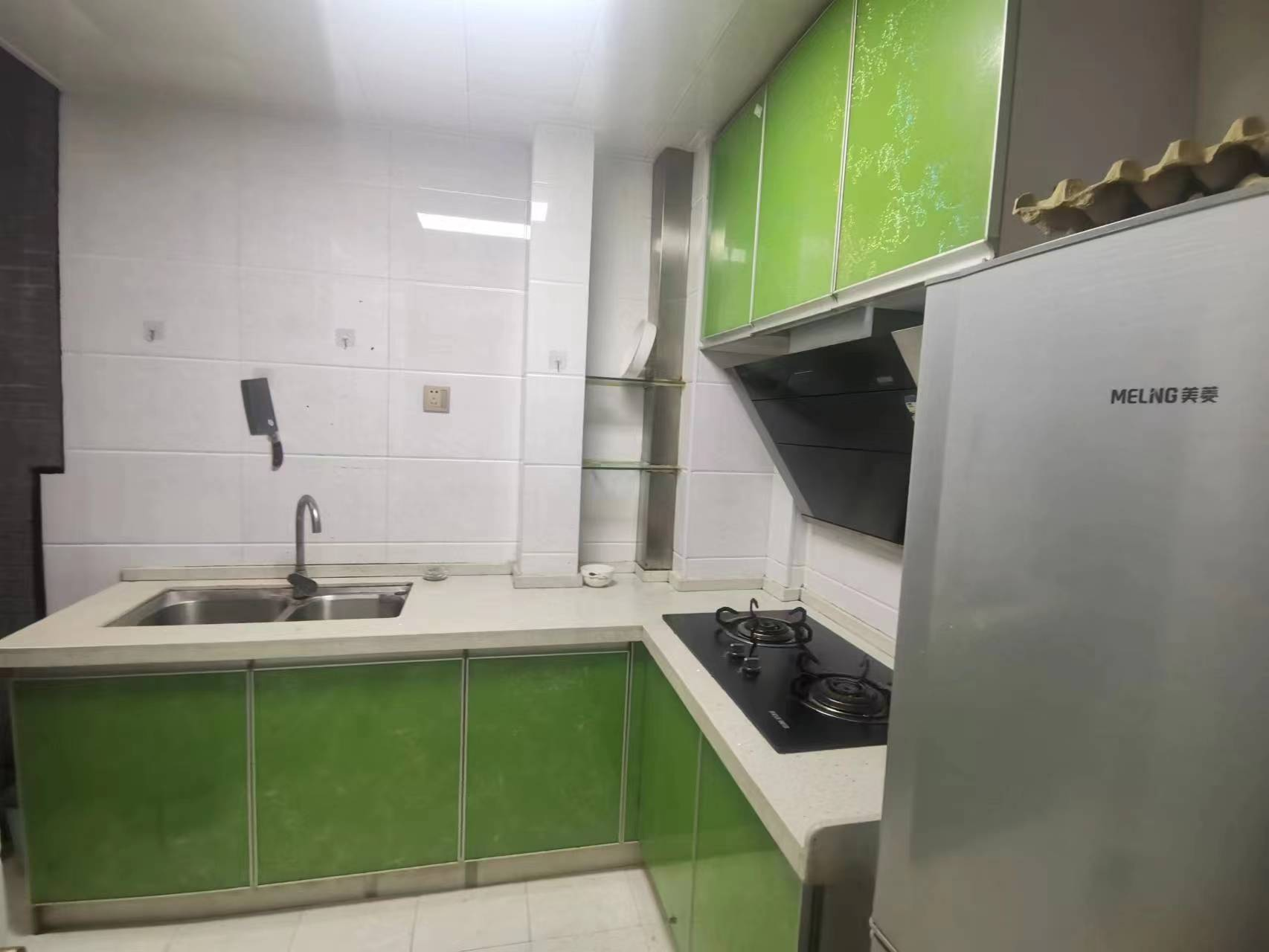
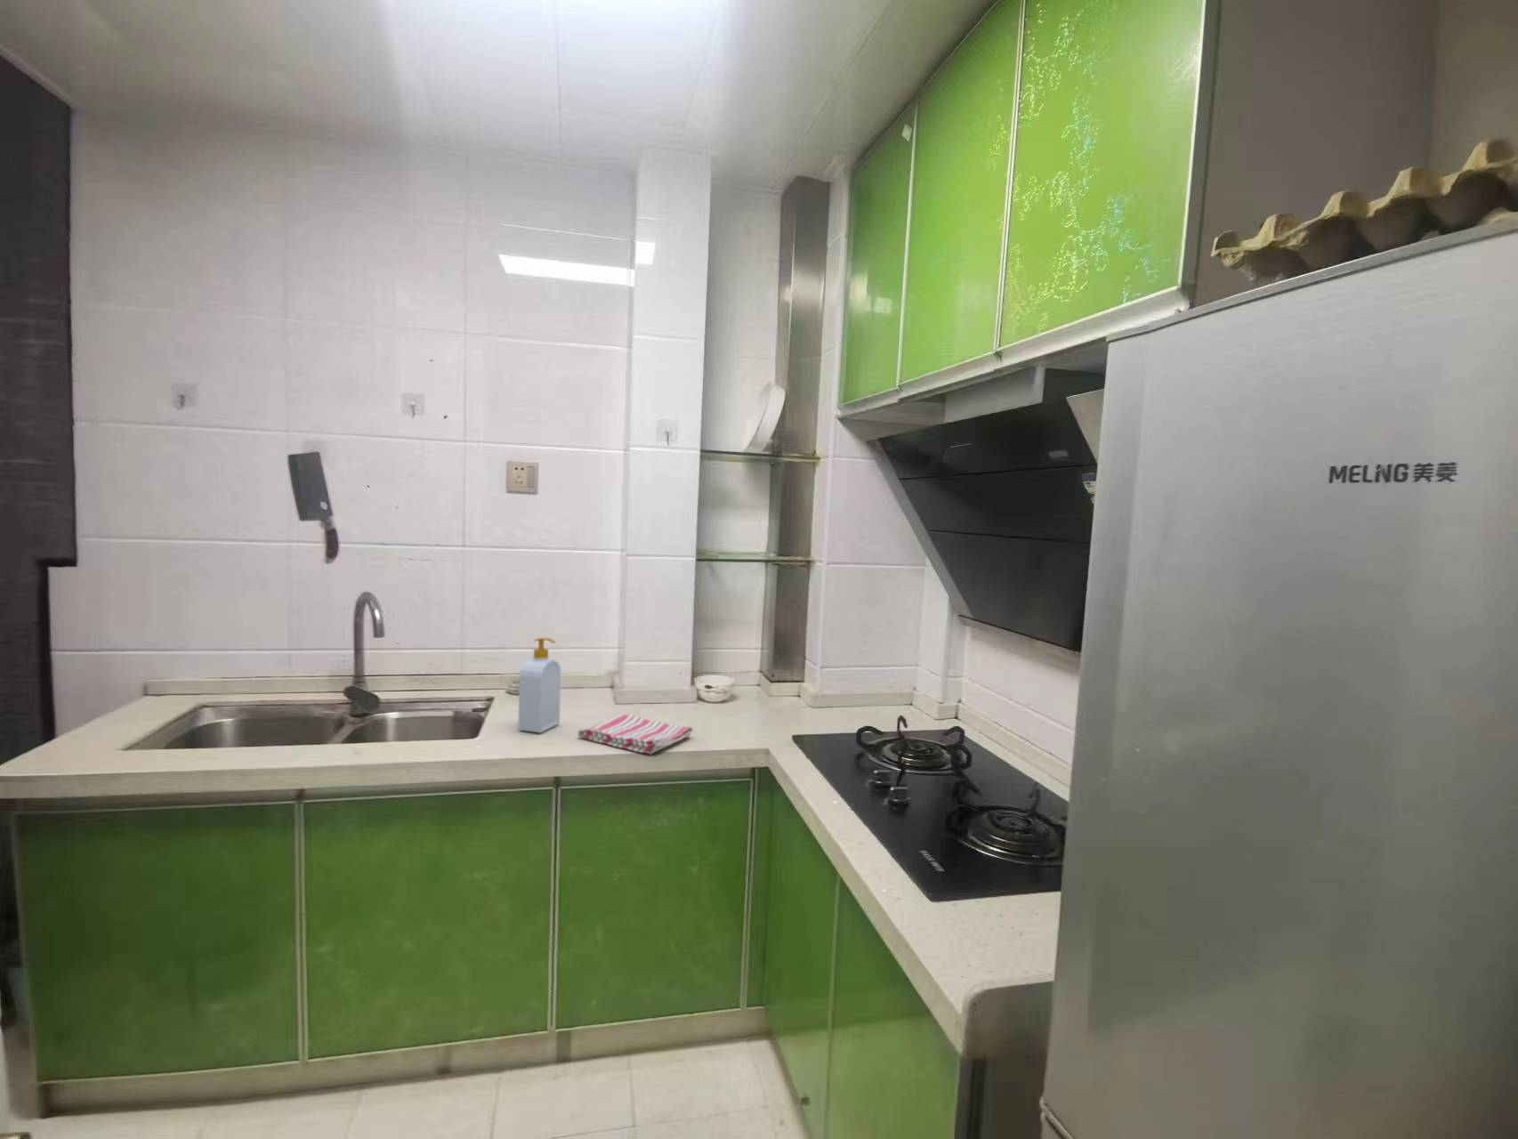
+ soap bottle (541, 682)
+ dish towel (635, 730)
